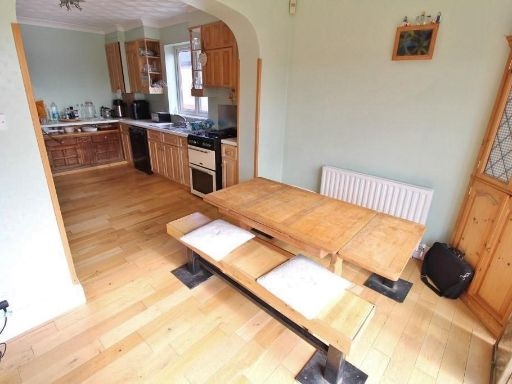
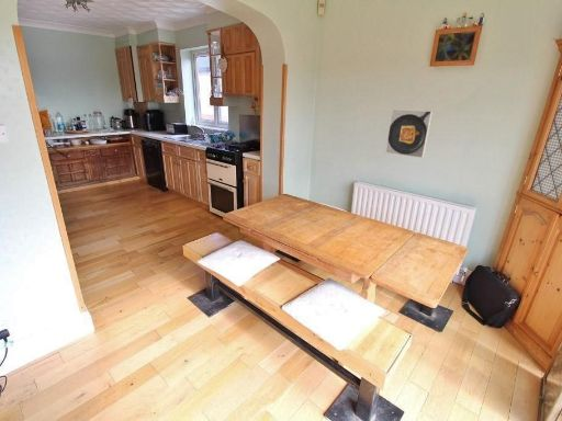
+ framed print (407, 133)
